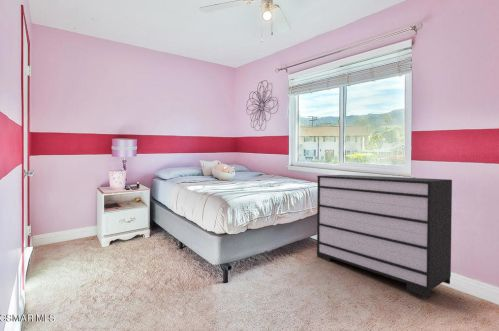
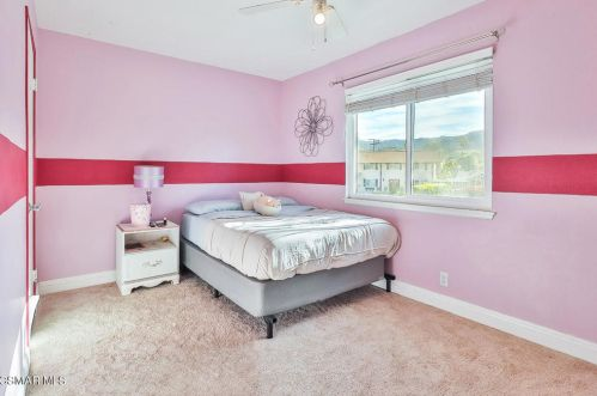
- dresser (376, 223)
